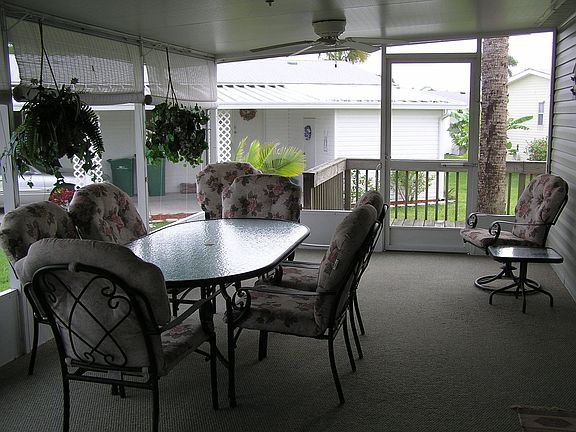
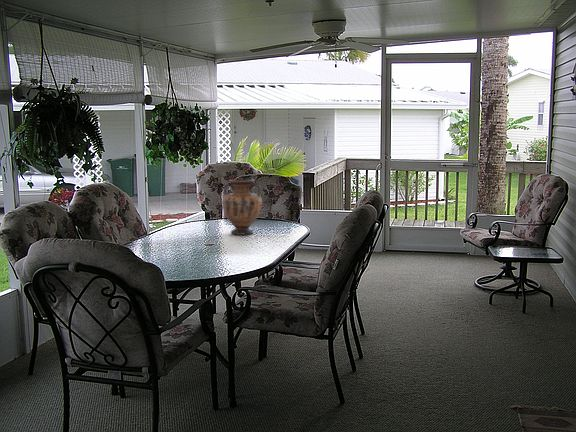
+ vase (242, 206)
